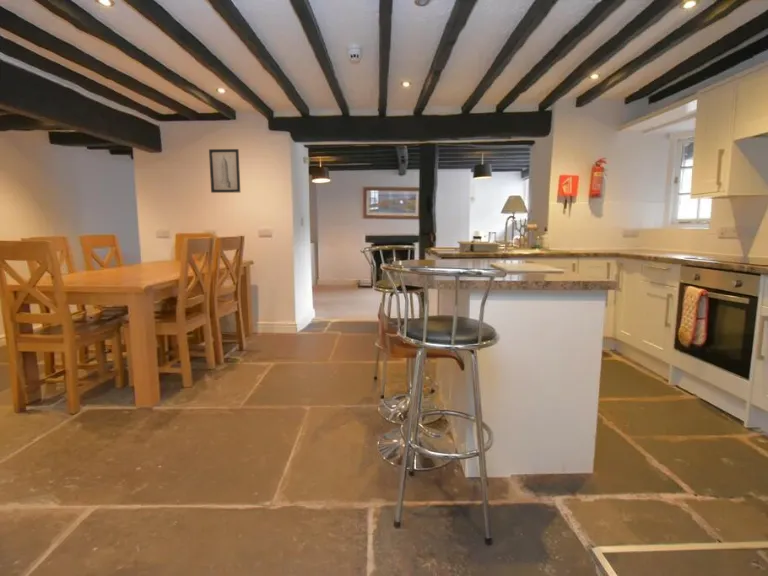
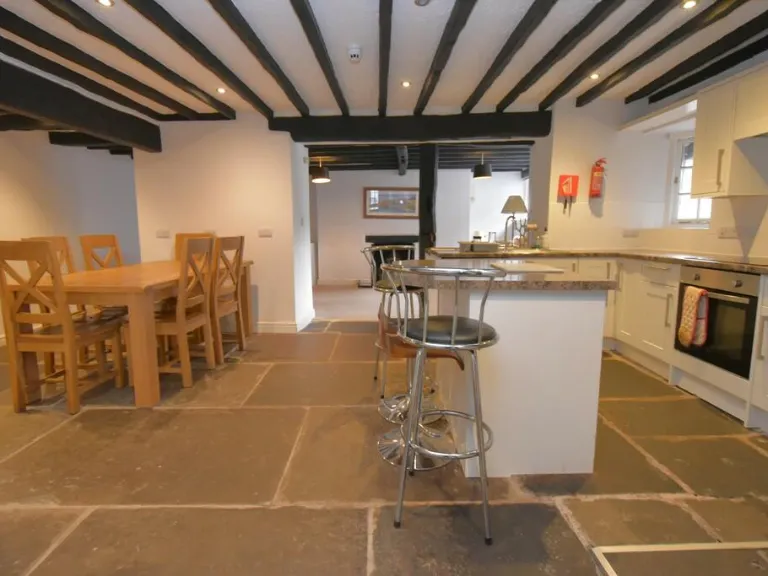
- wall art (224, 171)
